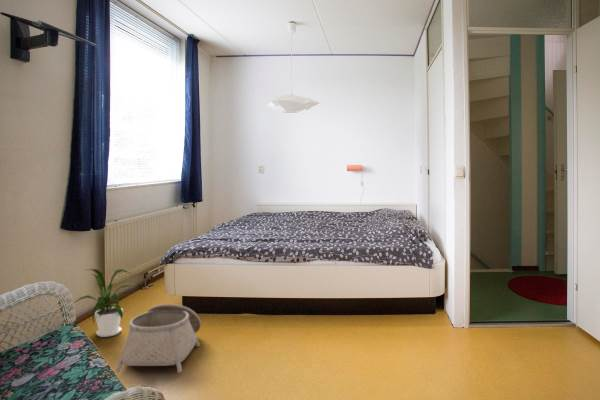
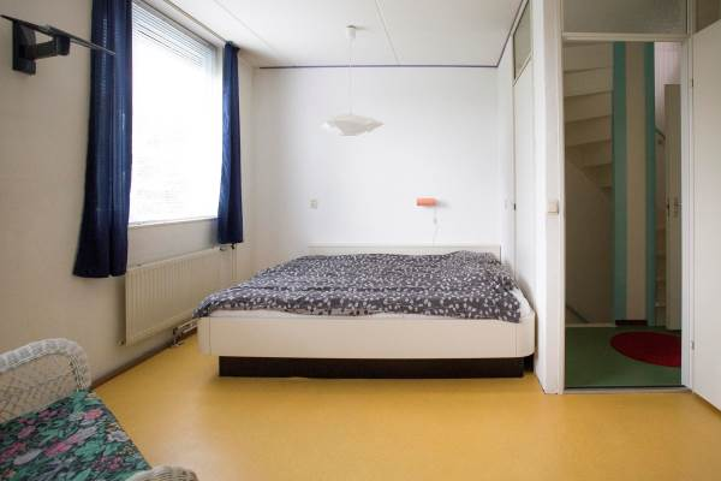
- basket (165, 329)
- house plant (107, 299)
